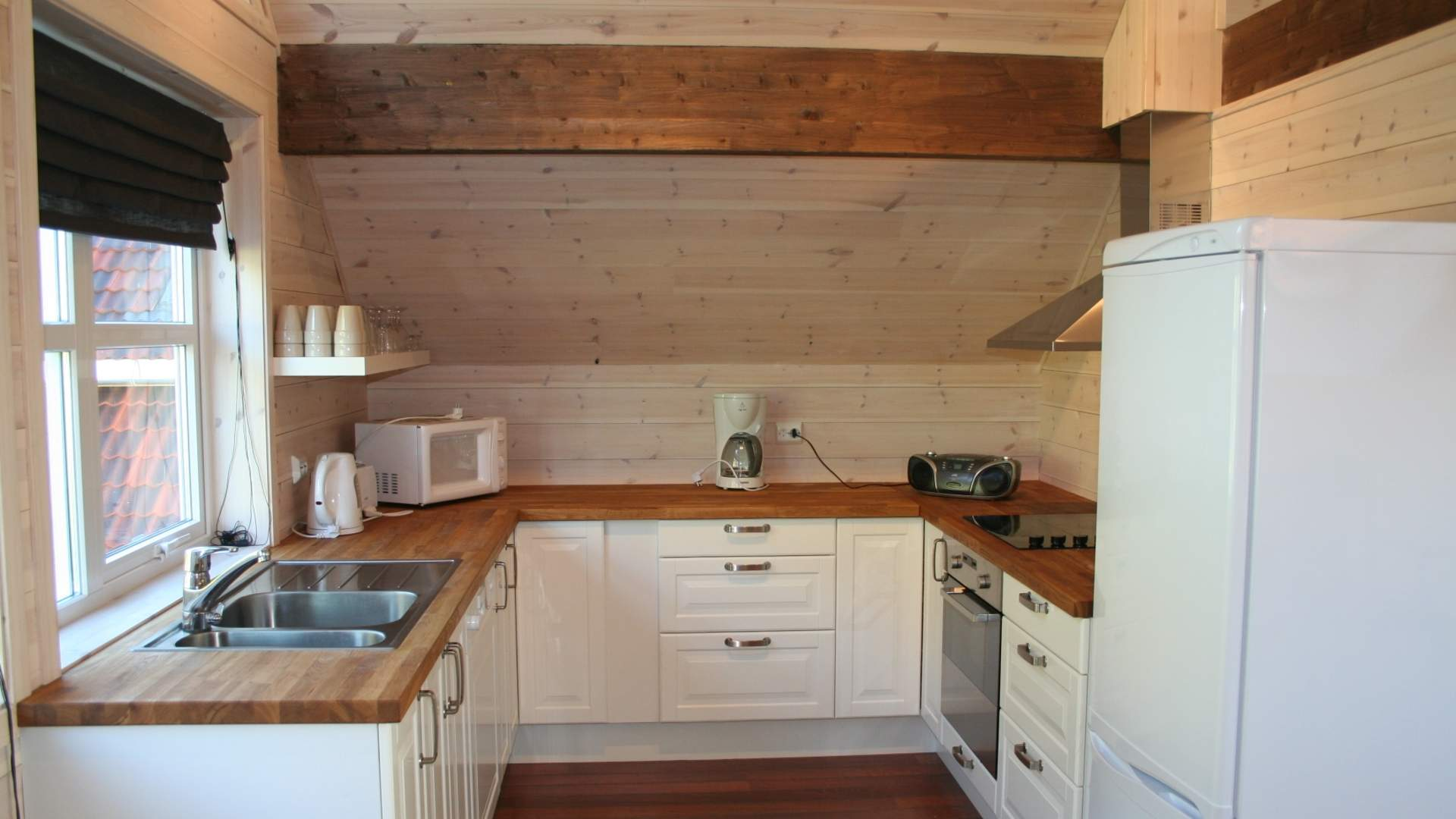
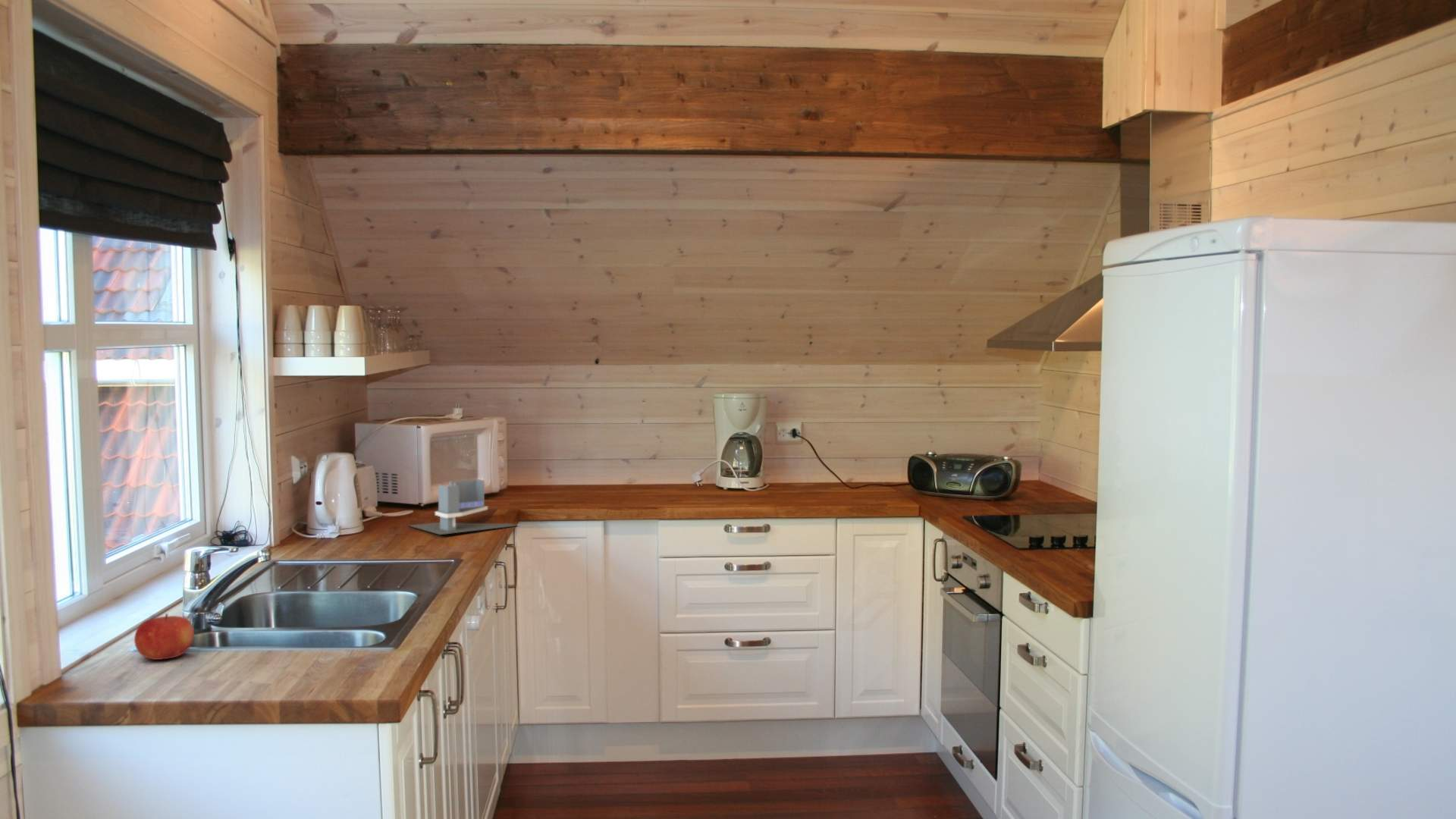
+ utensil holder (463, 504)
+ fruit (164, 635)
